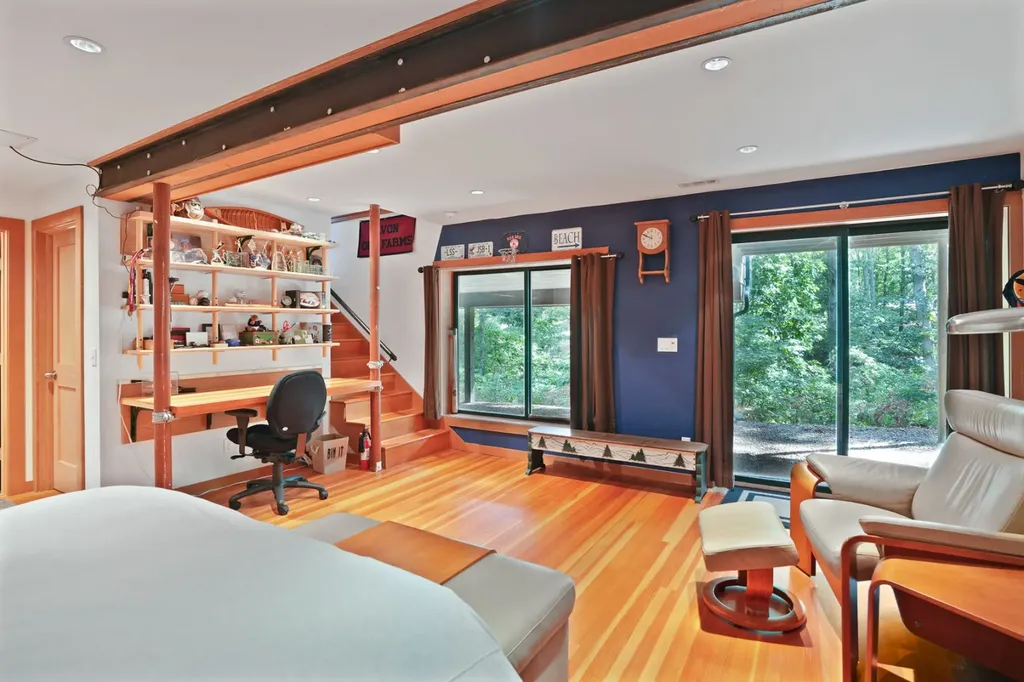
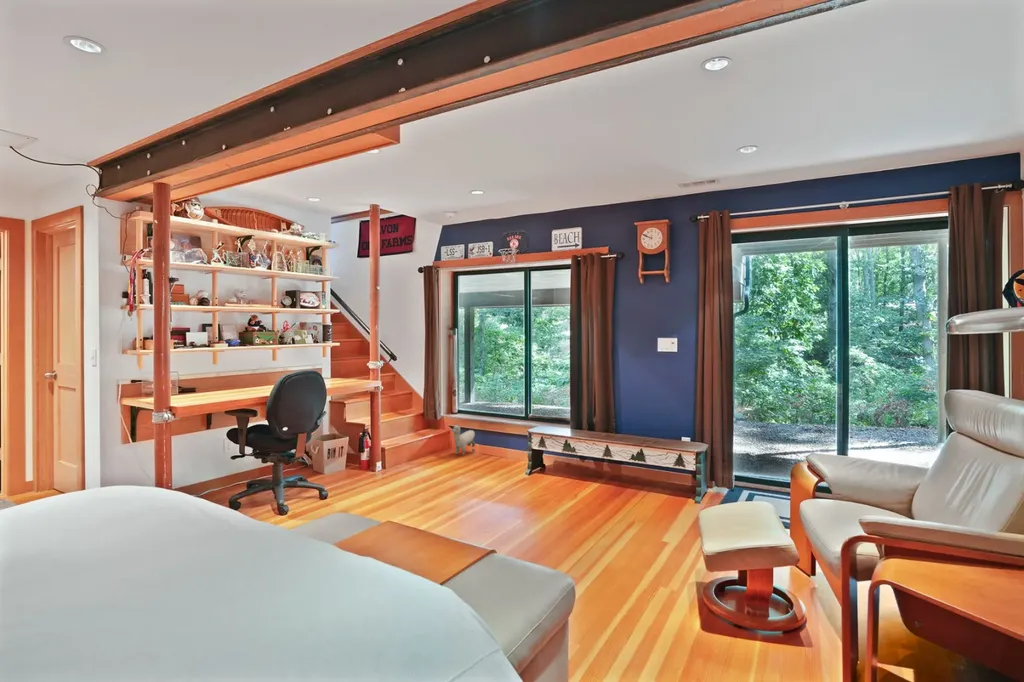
+ plush toy (462, 437)
